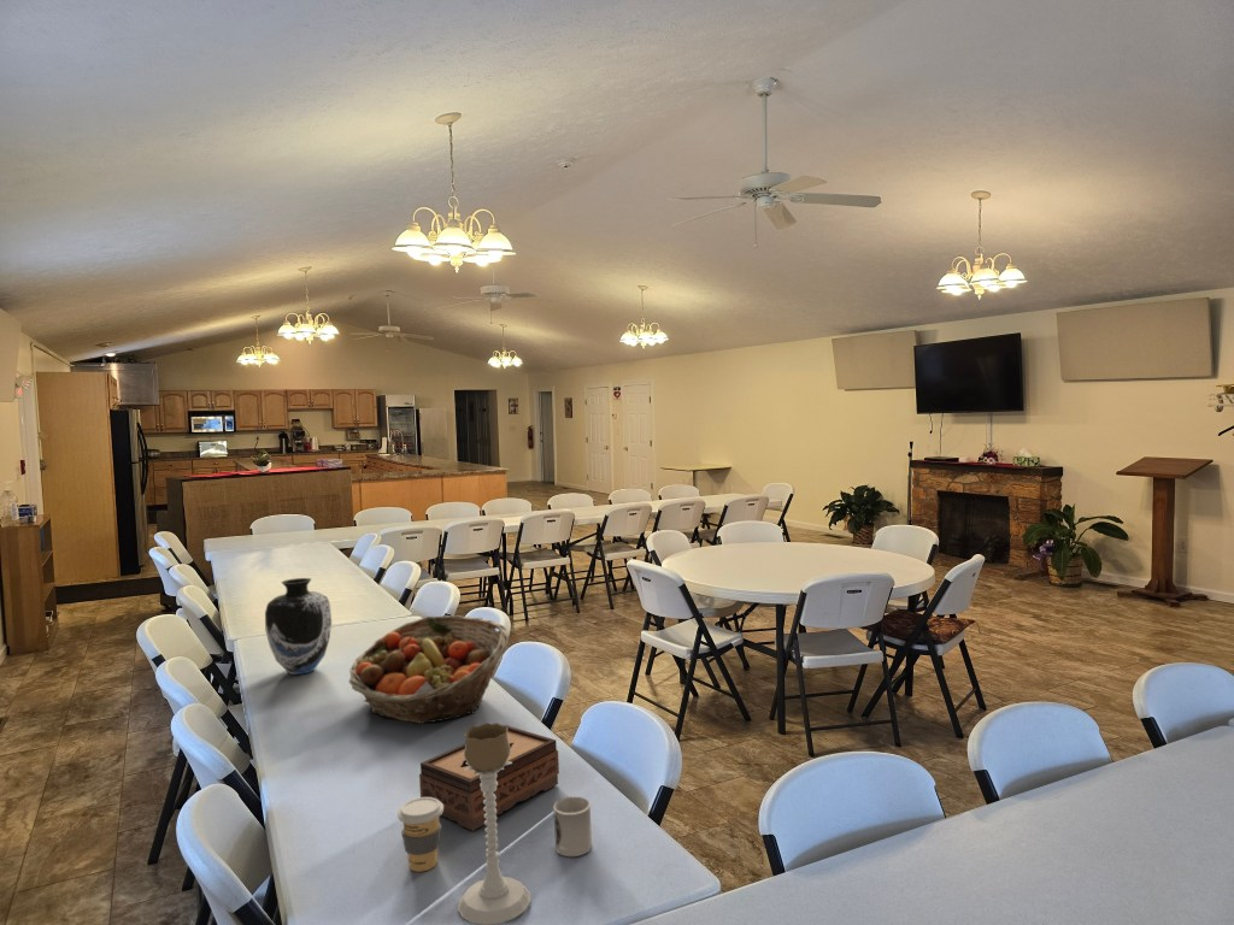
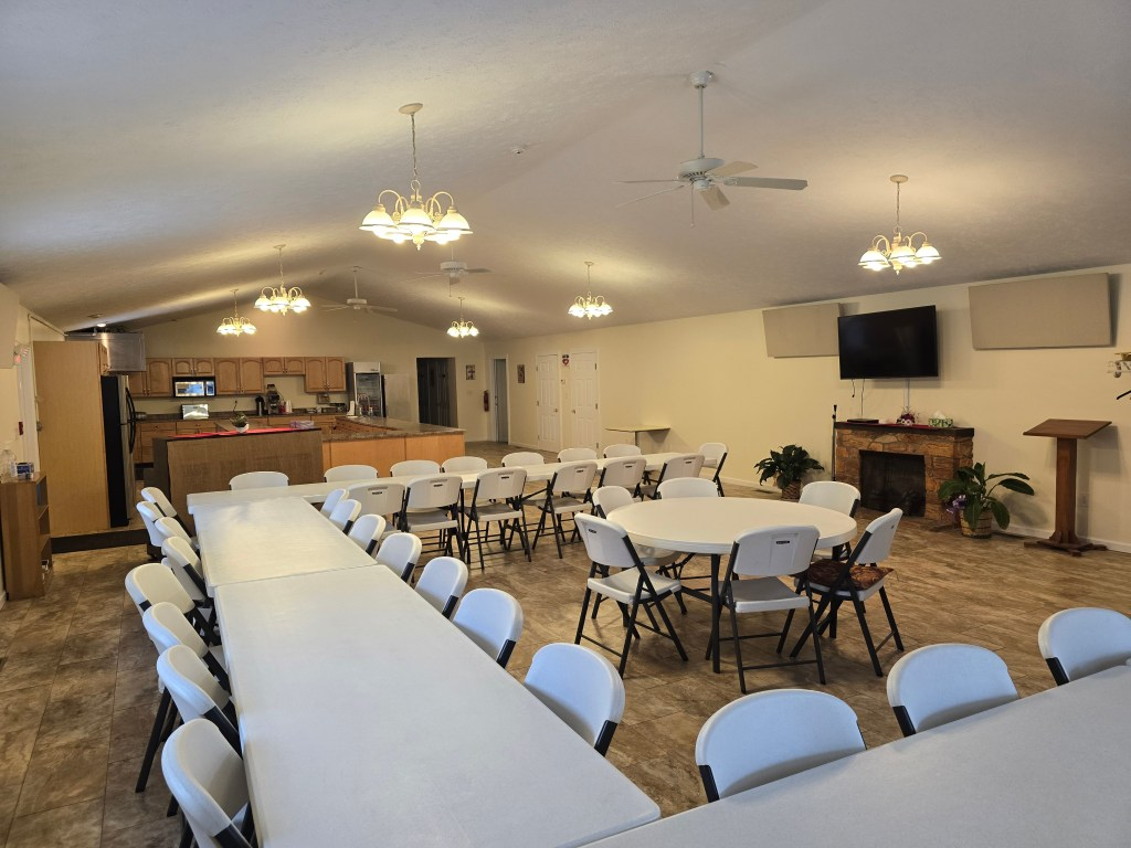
- vase (299, 625)
- coffee cup (422, 835)
- cup (571, 821)
- tissue box (496, 773)
- fruit basket (429, 666)
- candle holder (490, 817)
